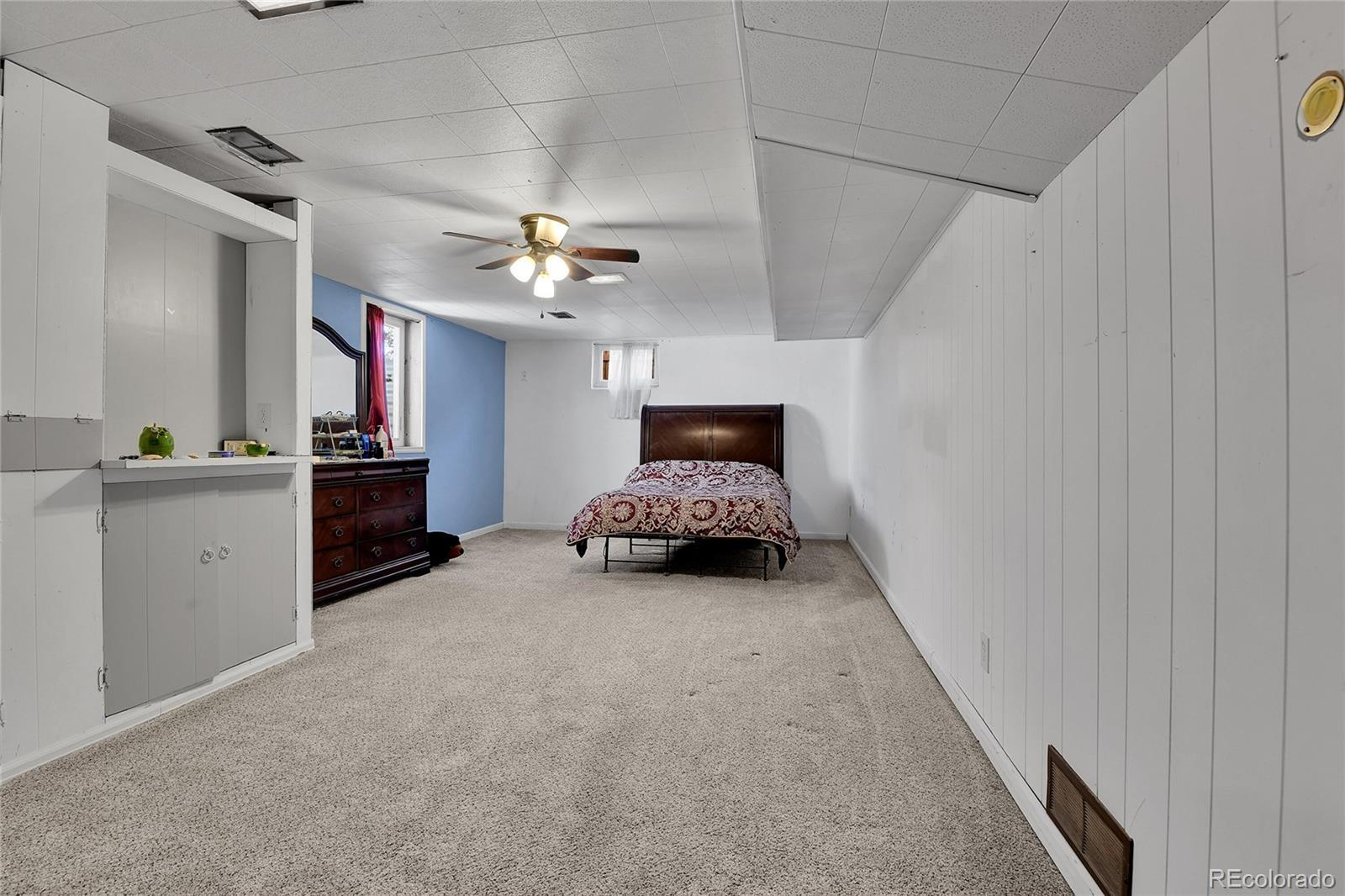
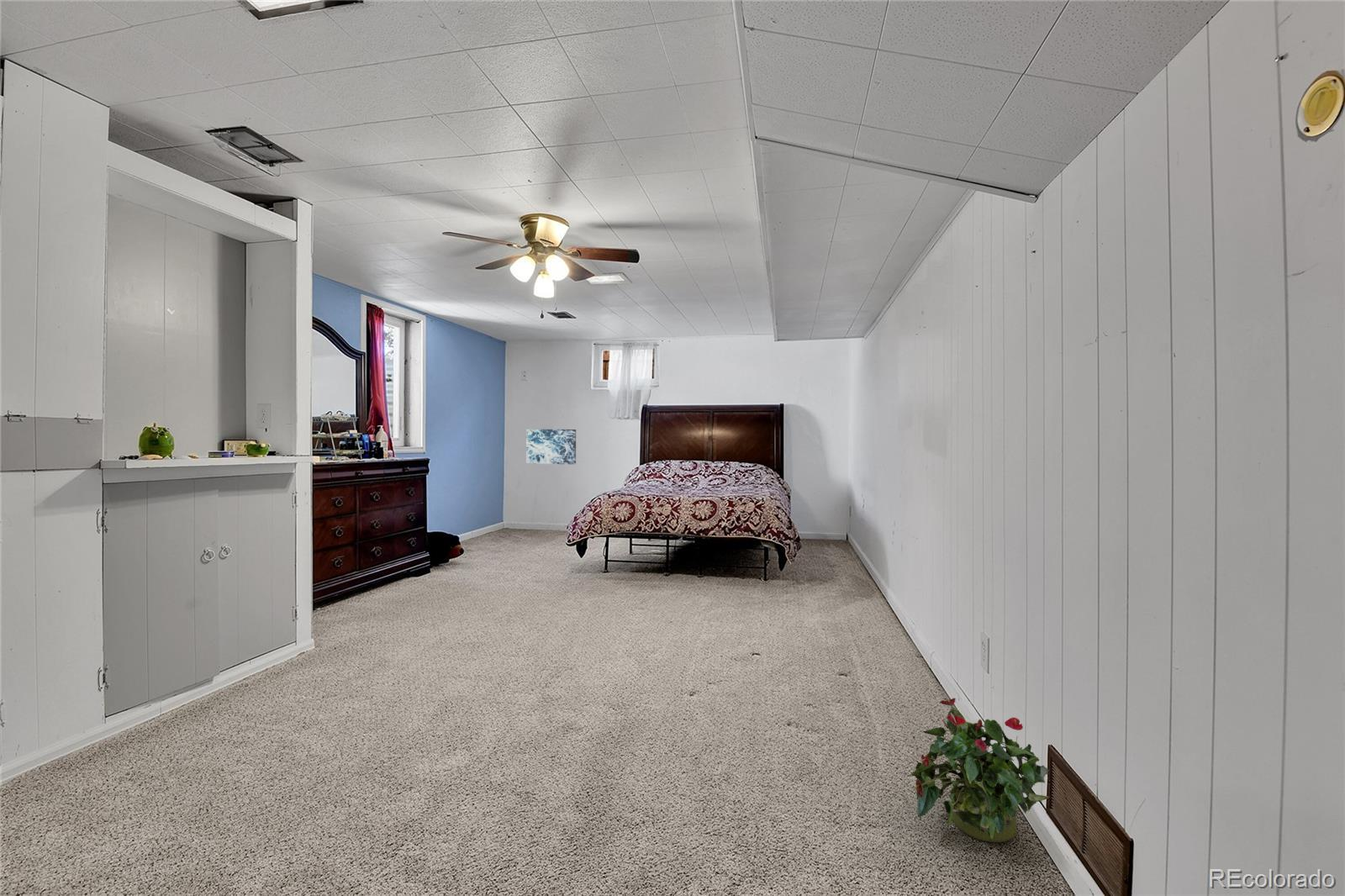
+ potted plant (980, 772)
+ wall art (551, 446)
